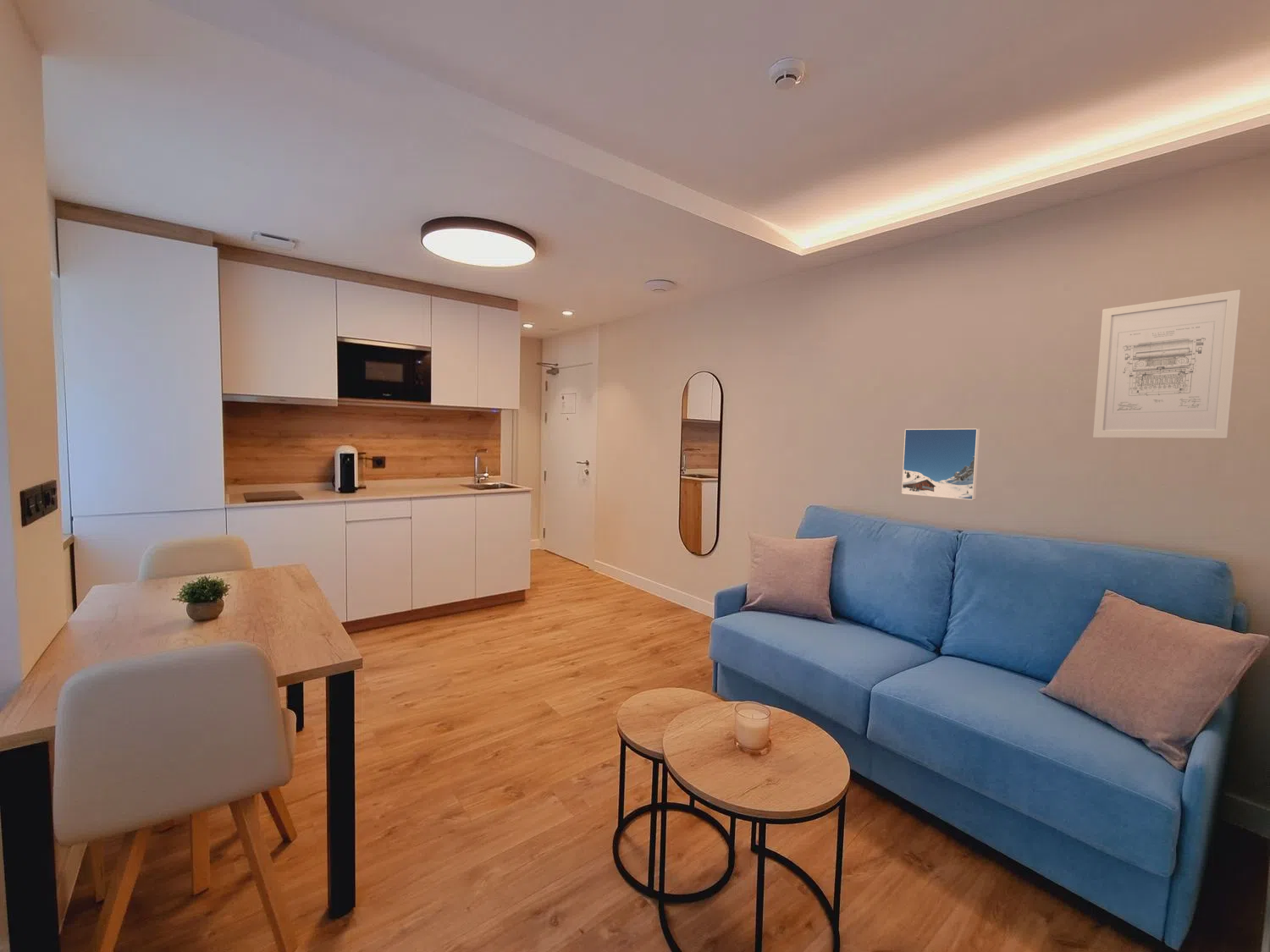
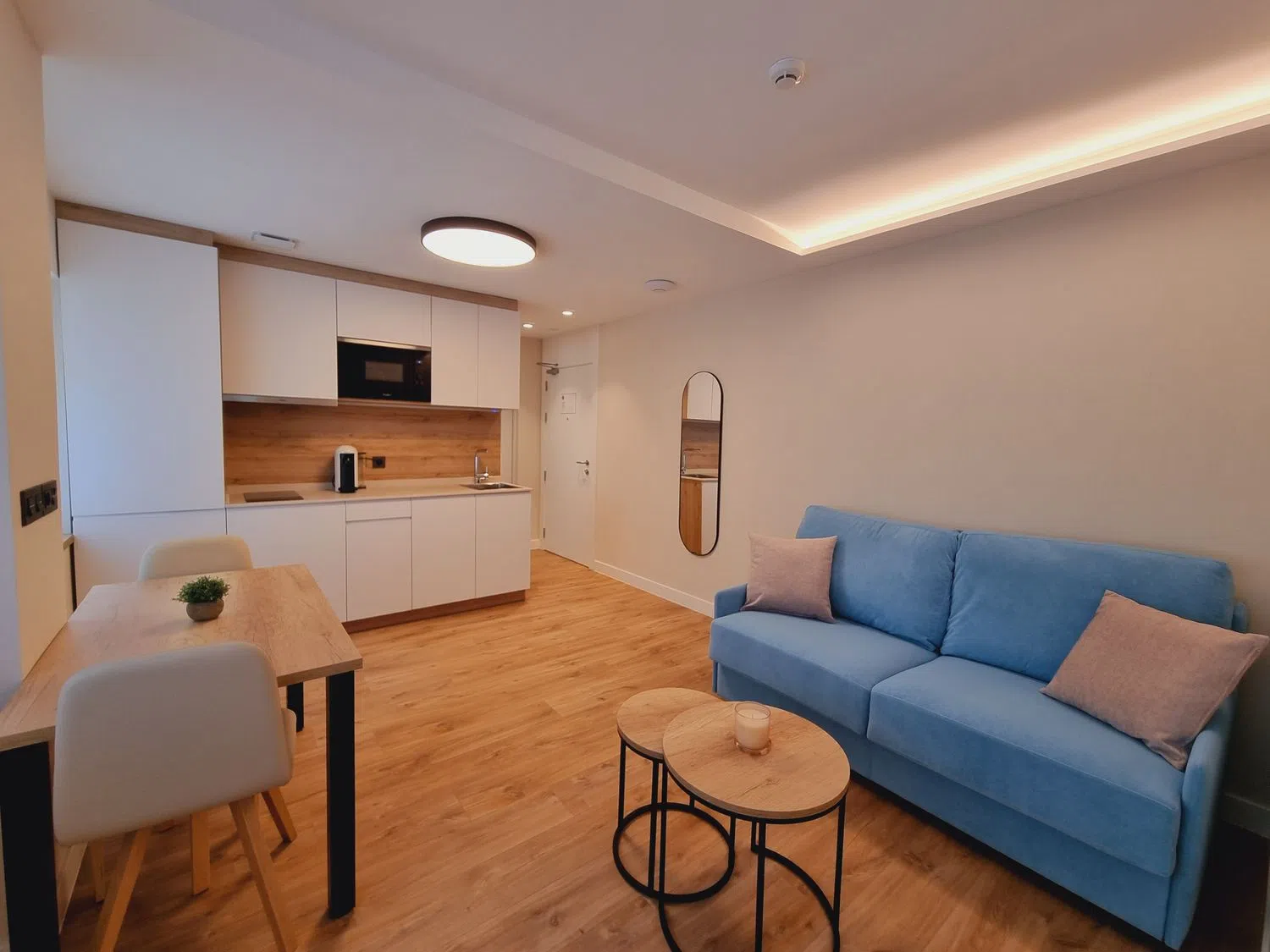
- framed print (938, 463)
- wall art (1161, 369)
